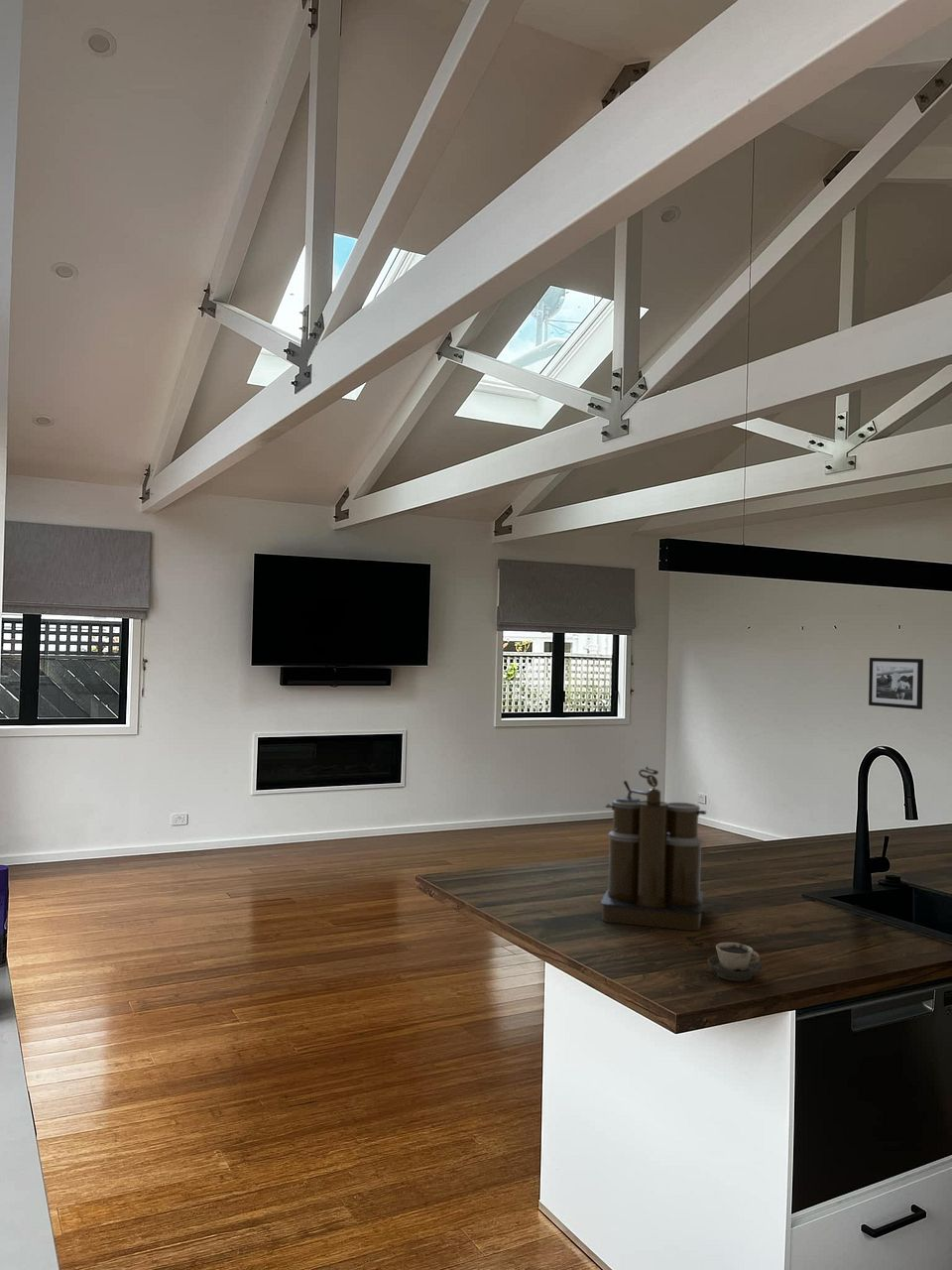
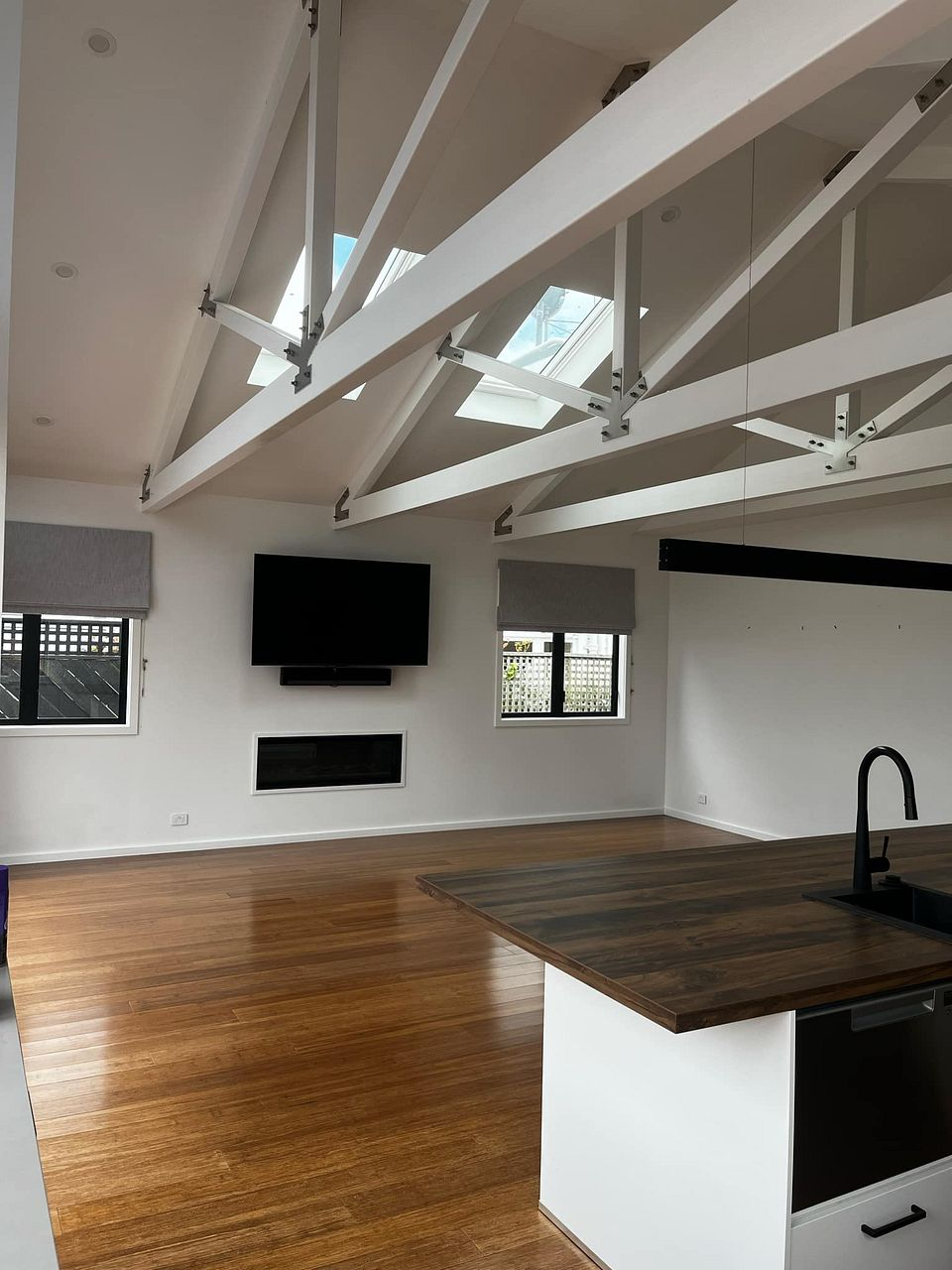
- cup (734, 961)
- picture frame (894, 683)
- coffee maker (654, 838)
